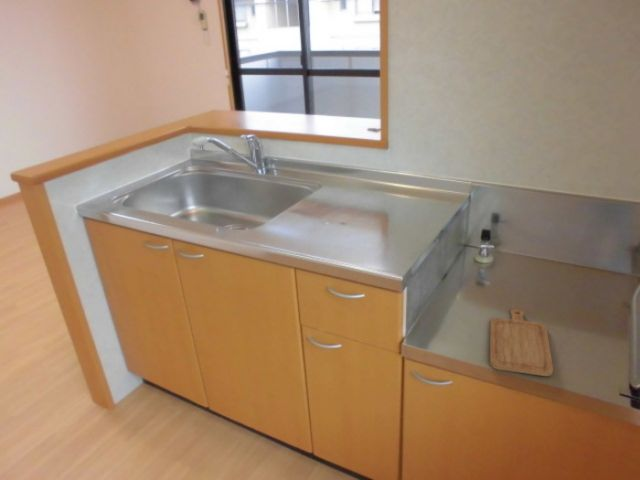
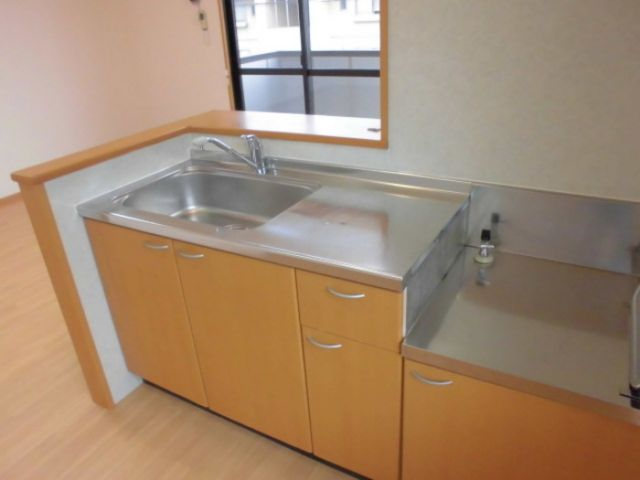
- chopping board (518, 338)
